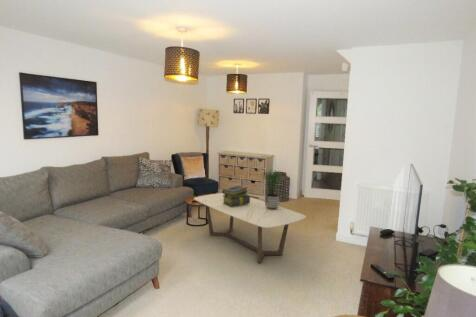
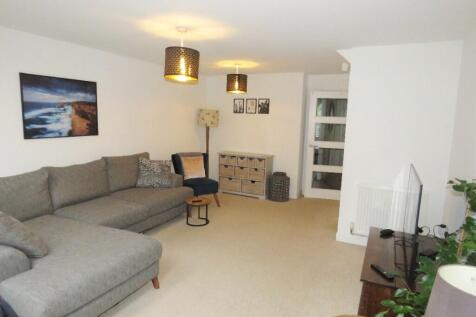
- coffee table (246, 221)
- potted plant (272, 188)
- stack of books (235, 195)
